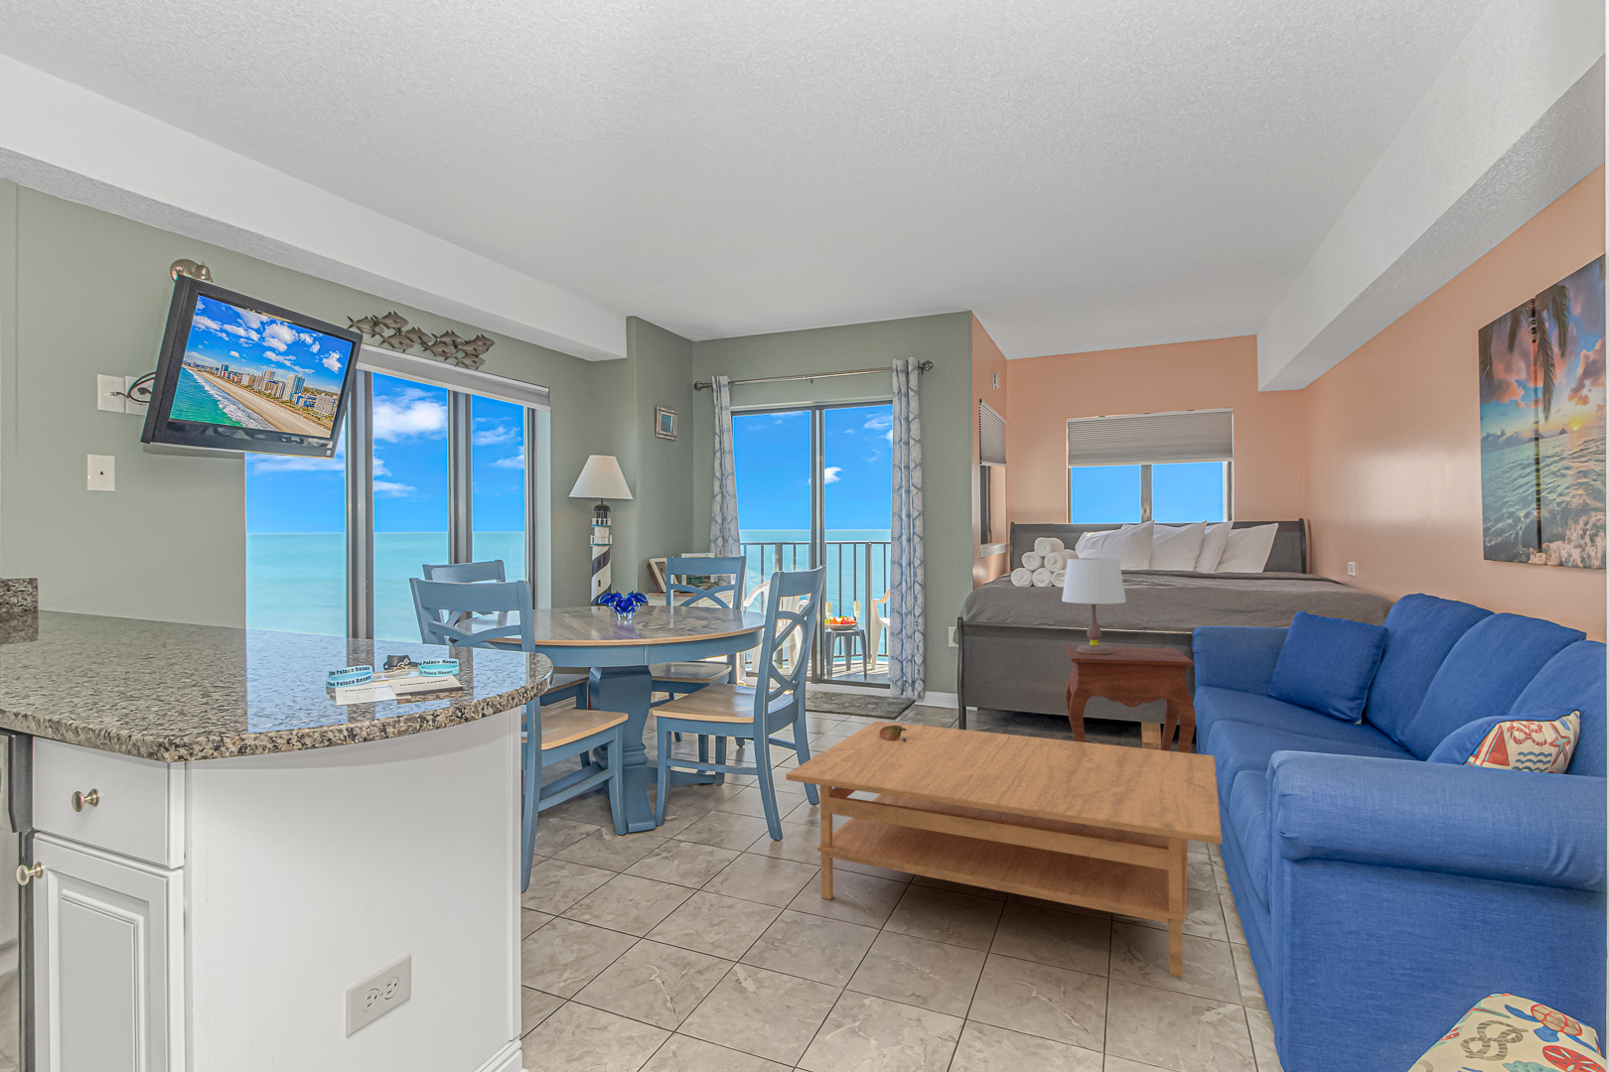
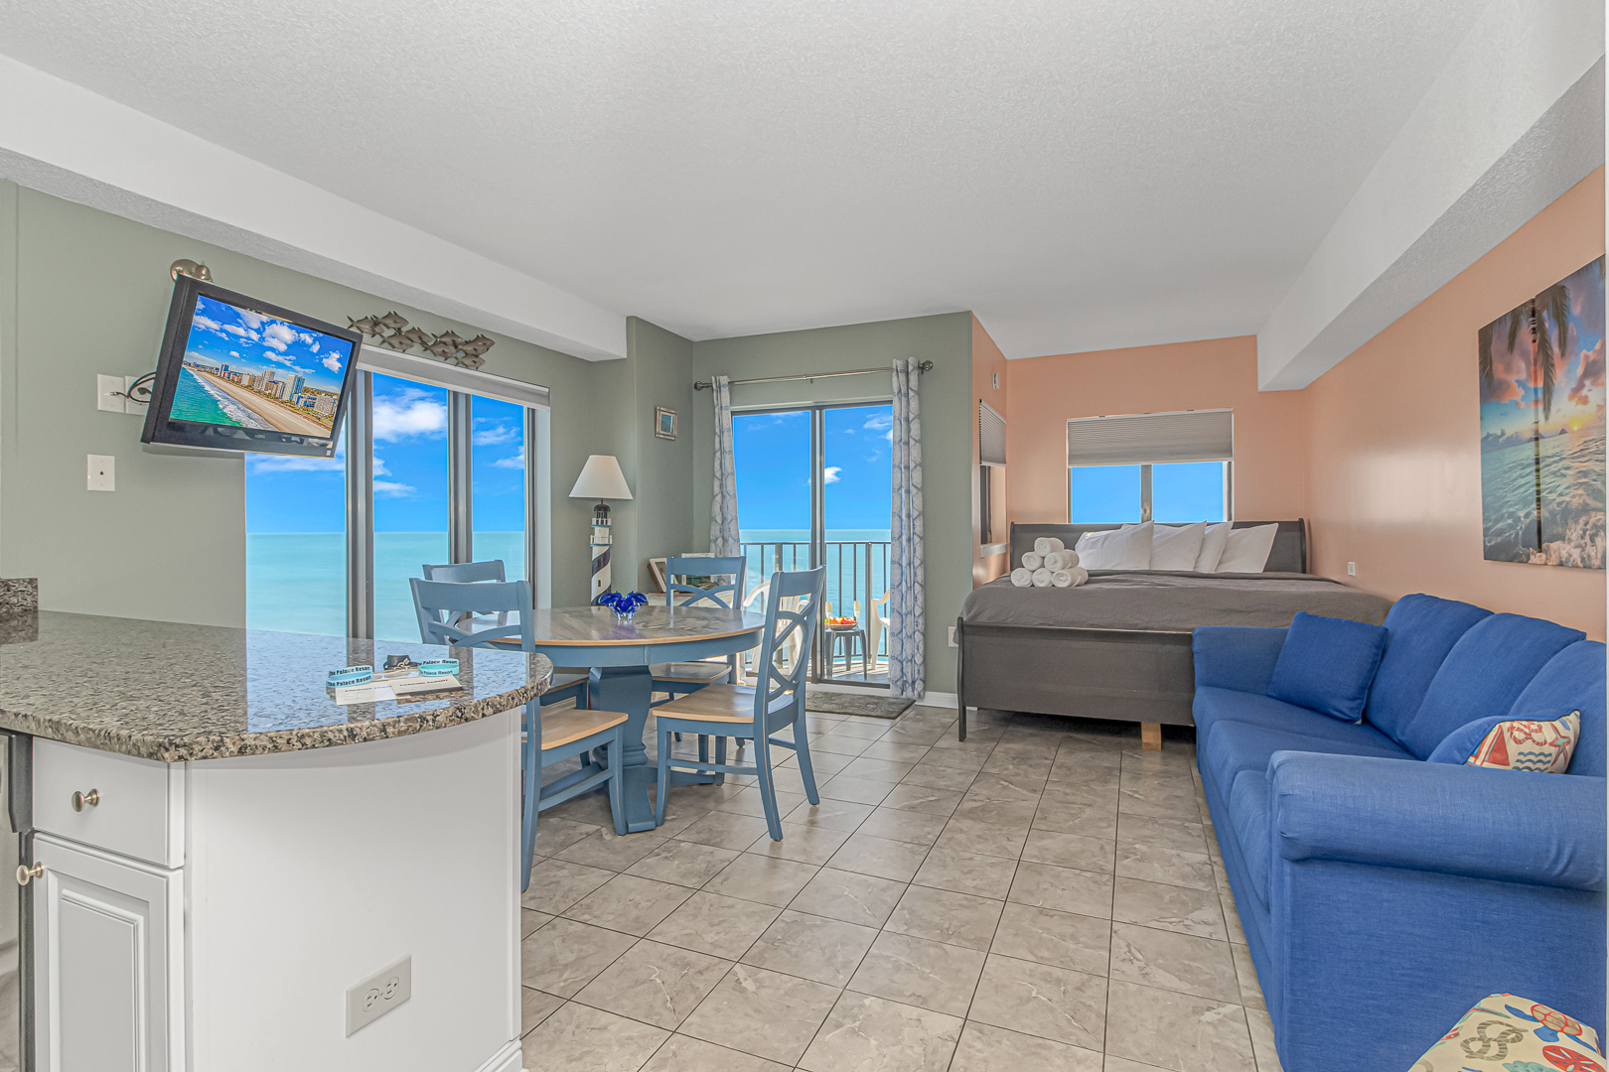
- table lamp (1093, 604)
- side table (1128, 706)
- seashell (894, 731)
- coffee table (1006, 824)
